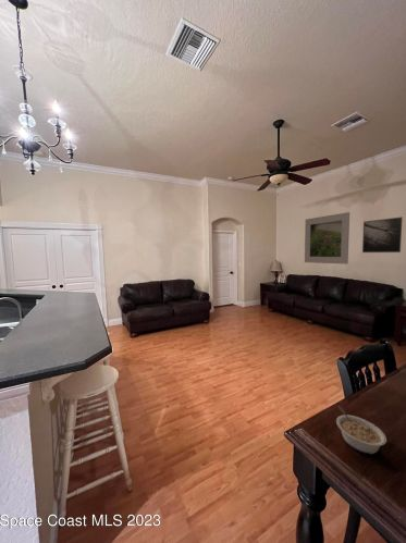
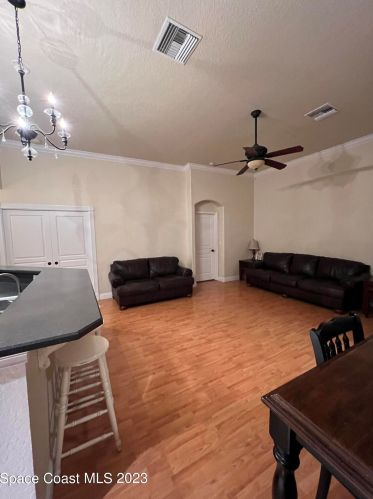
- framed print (381, 235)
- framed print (324, 239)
- legume (357, 433)
